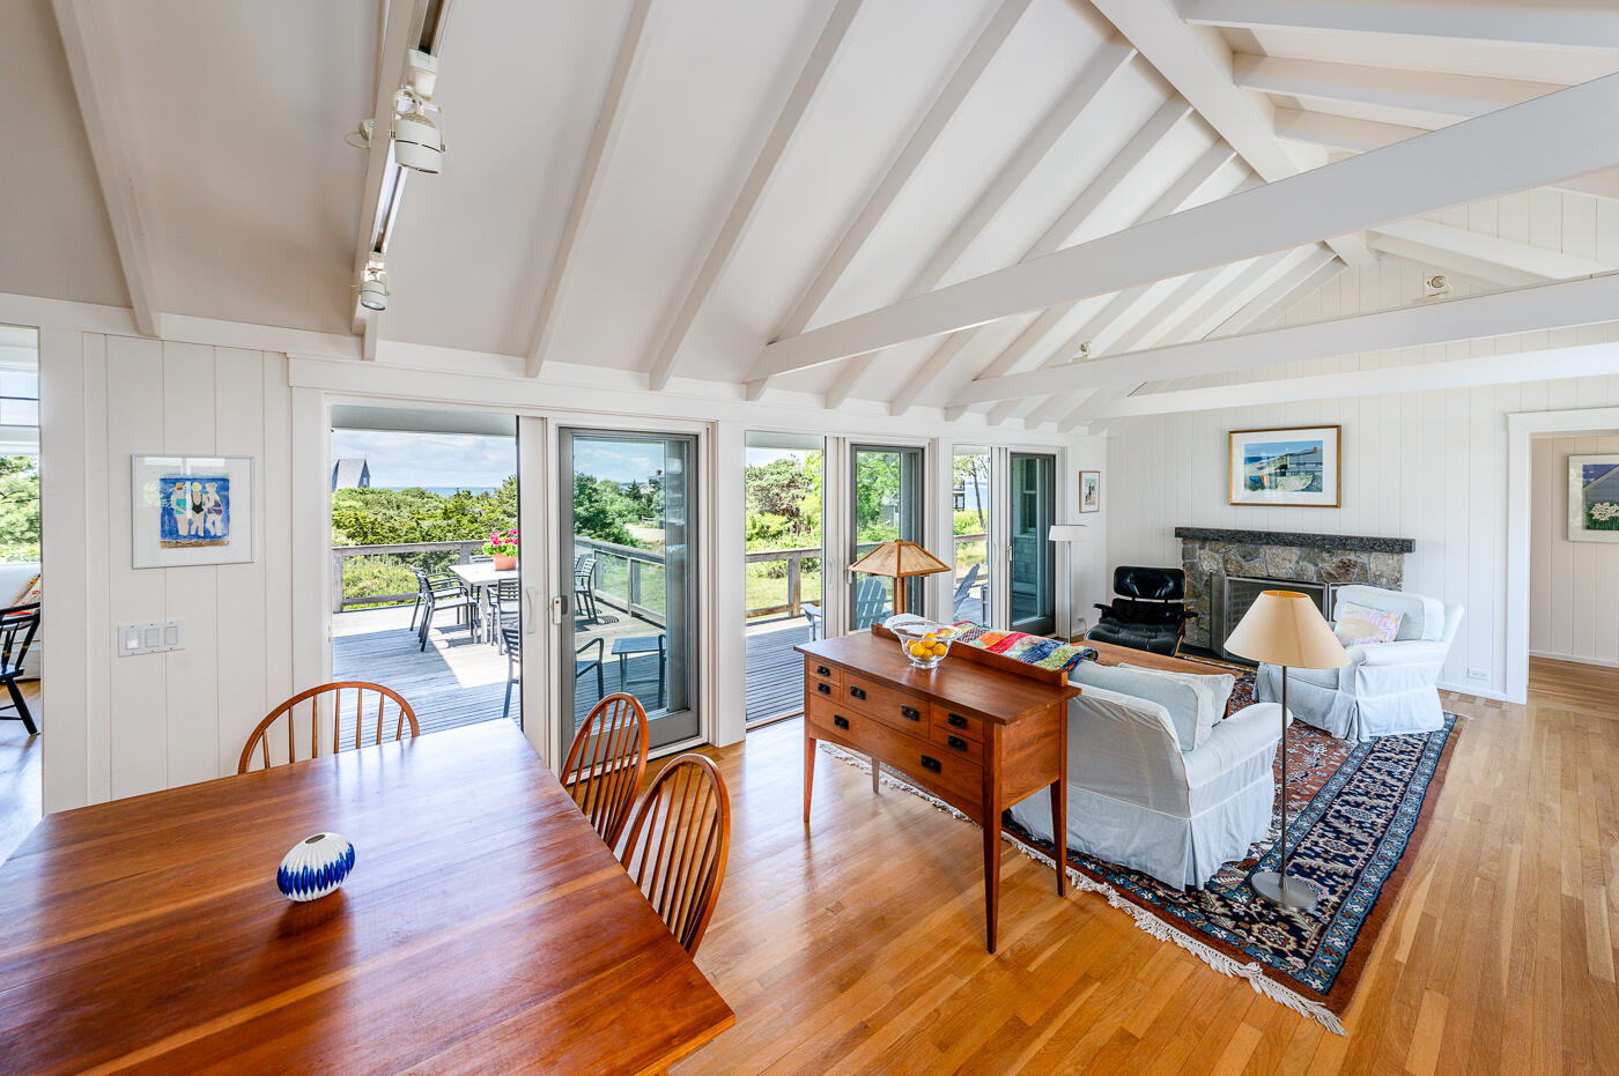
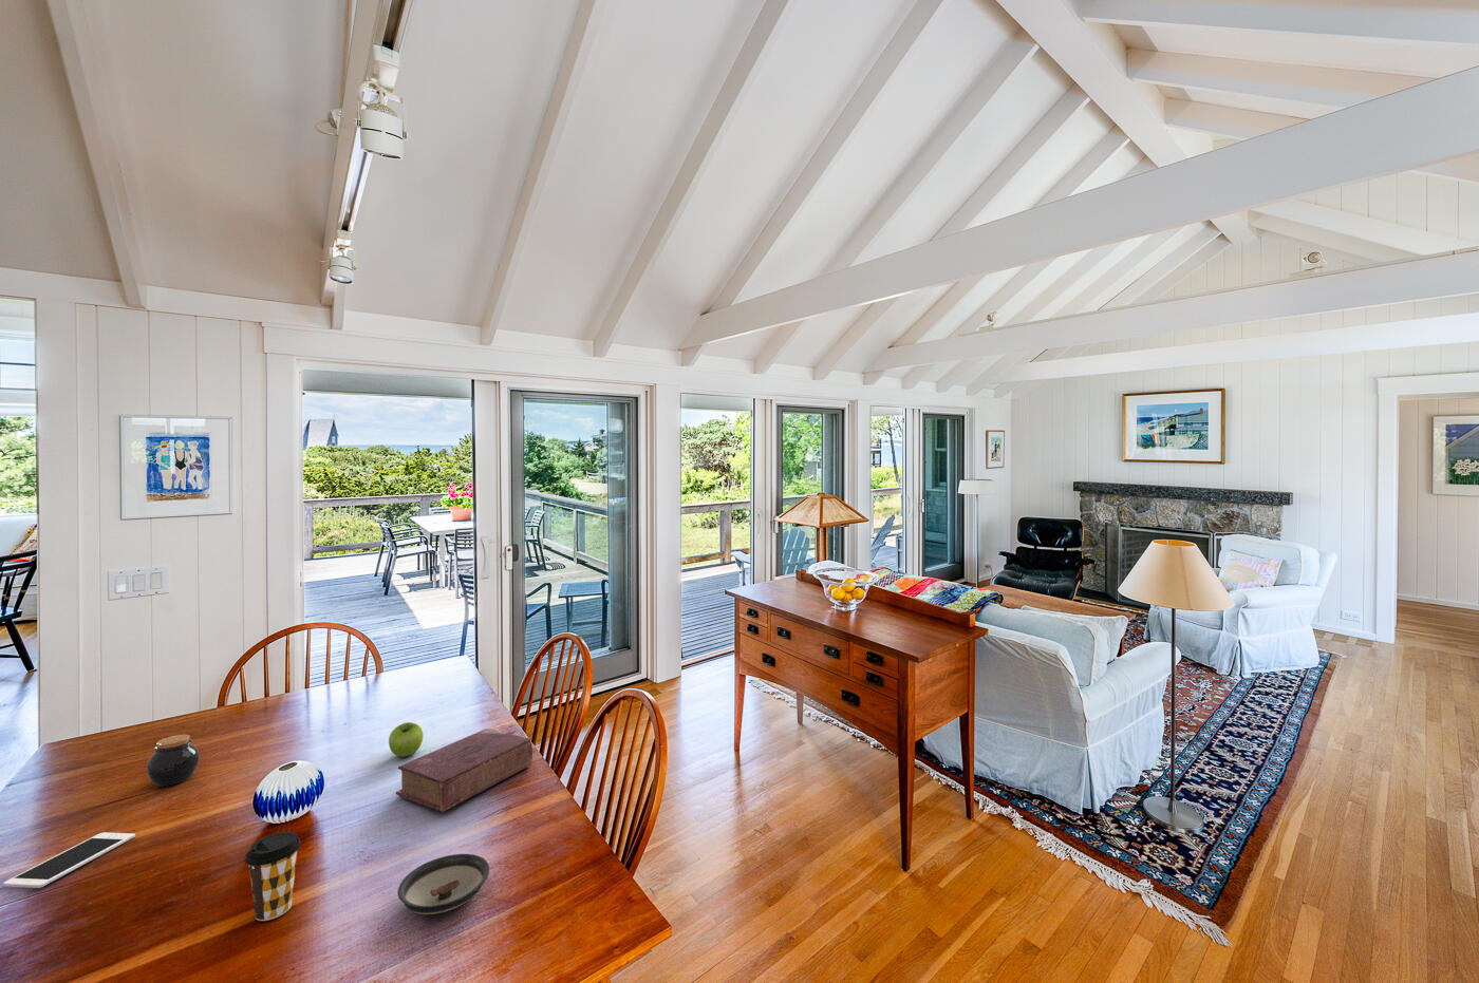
+ book (467, 766)
+ jar (173, 759)
+ fruit (406, 739)
+ coffee cup (273, 875)
+ cell phone (72, 857)
+ saucer (444, 888)
